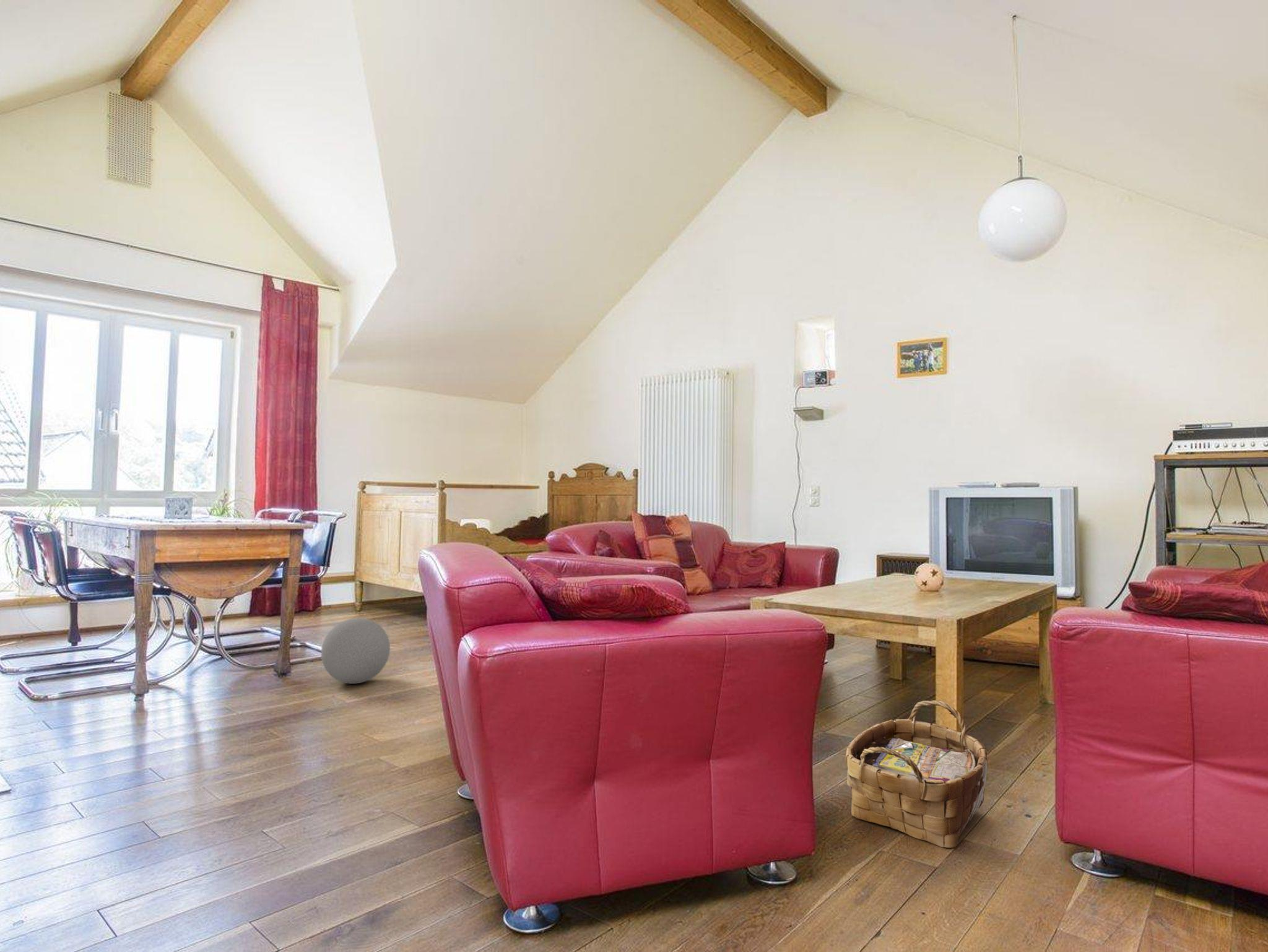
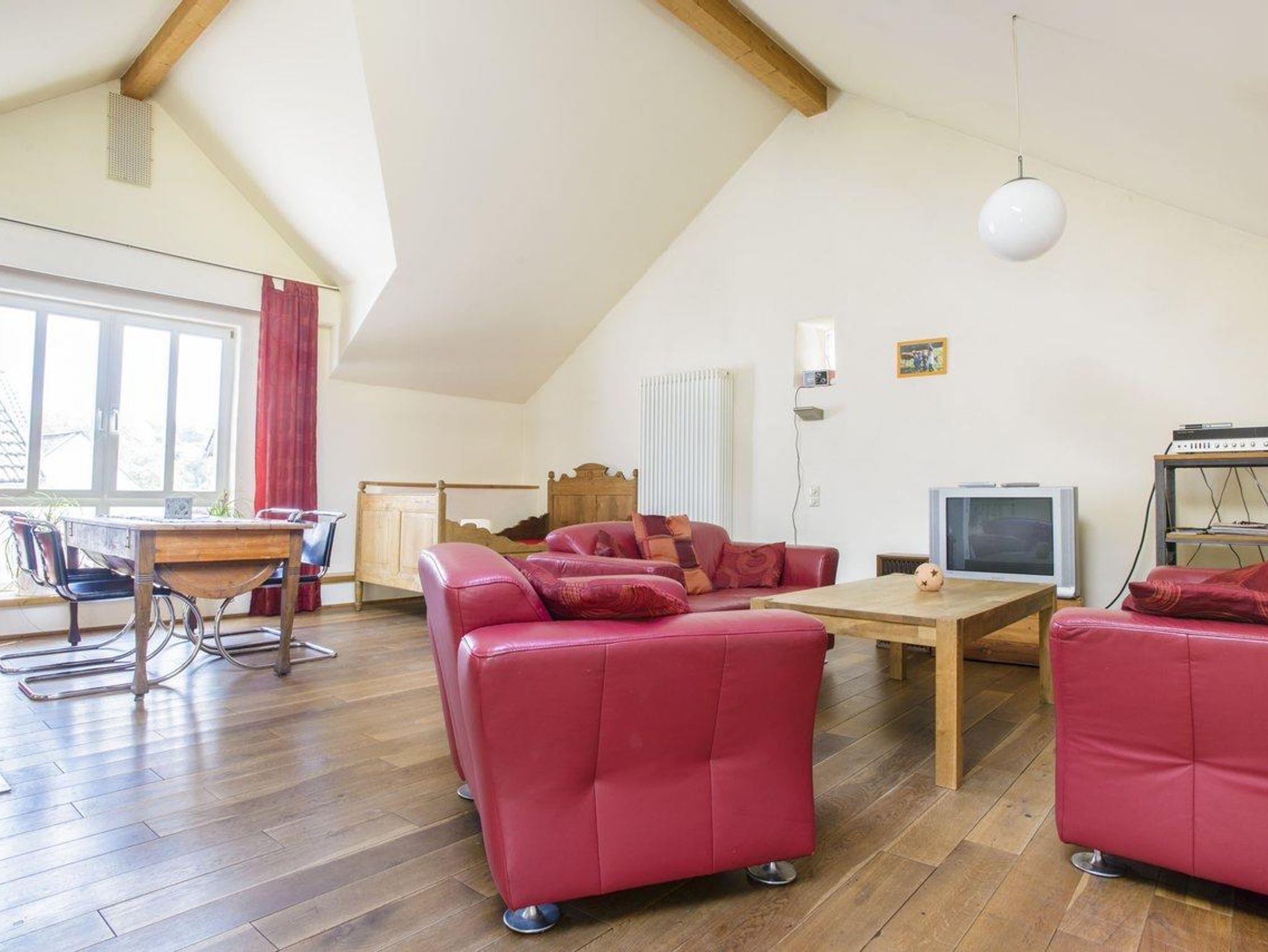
- woven basket (917, 766)
- decorative ball (356, 650)
